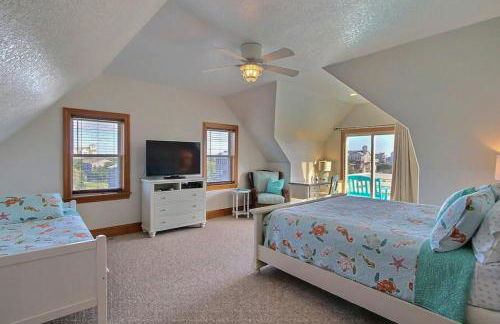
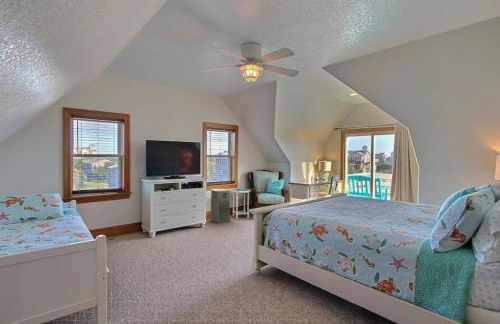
+ air purifier (219, 204)
